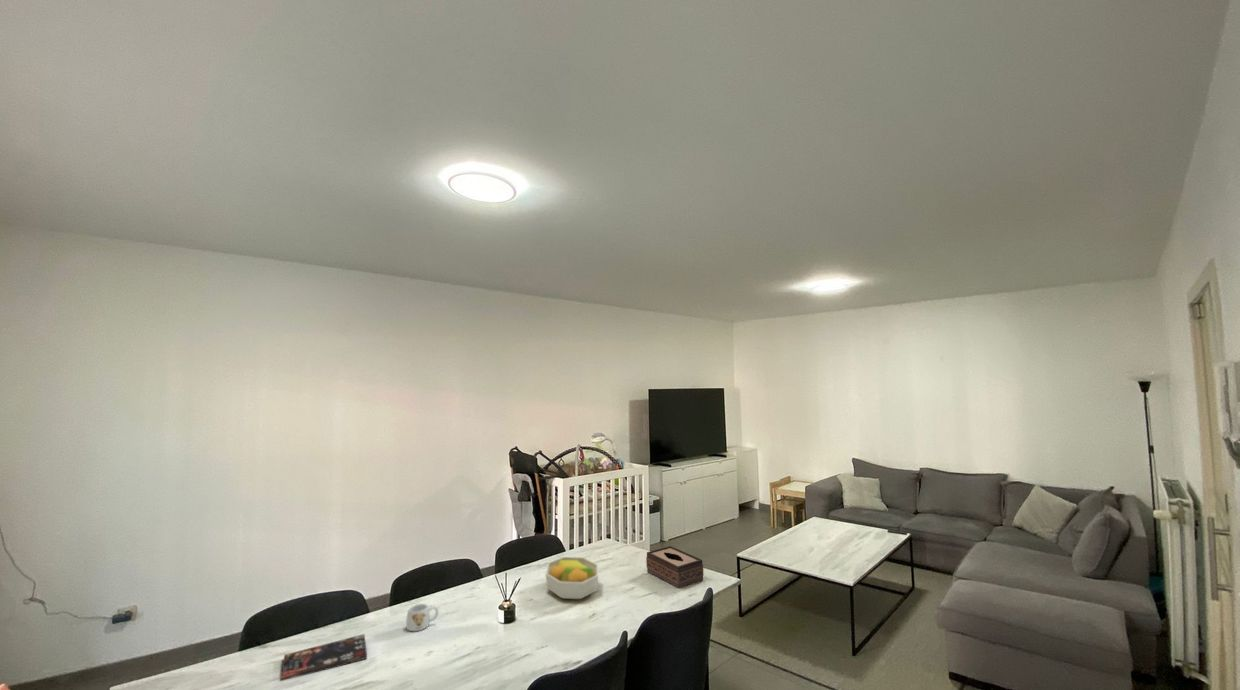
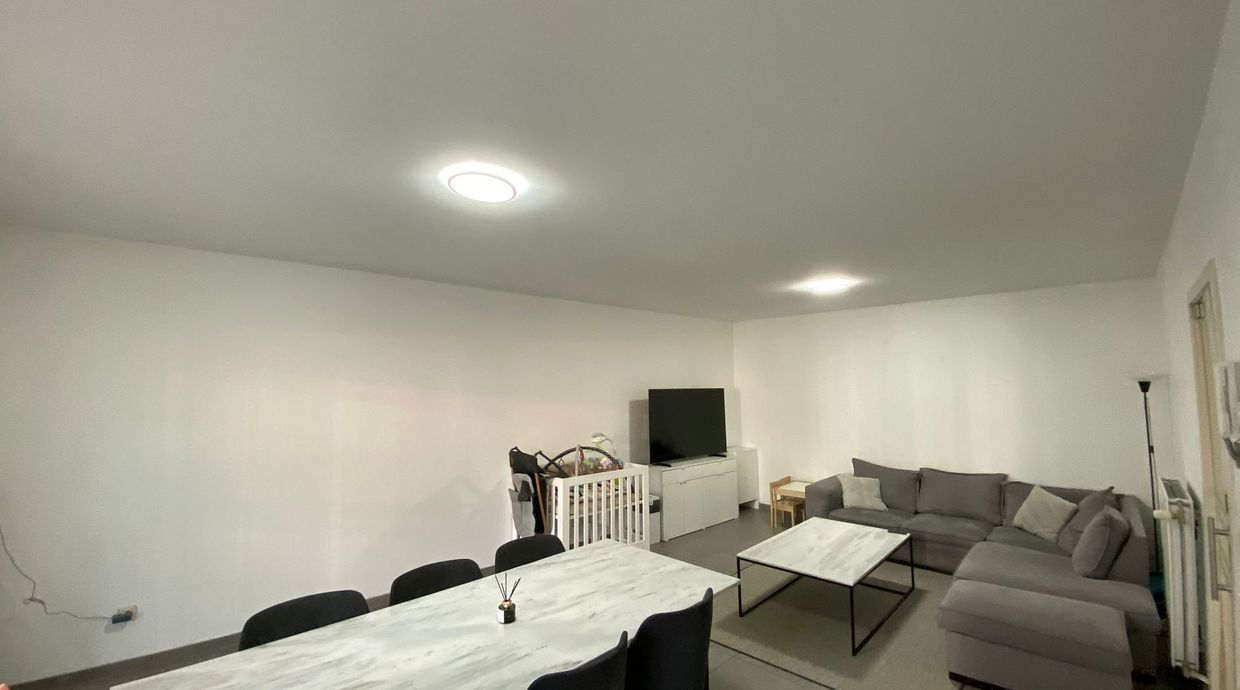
- book (325, 656)
- fruit bowl (572, 574)
- tissue box (674, 566)
- mug (422, 616)
